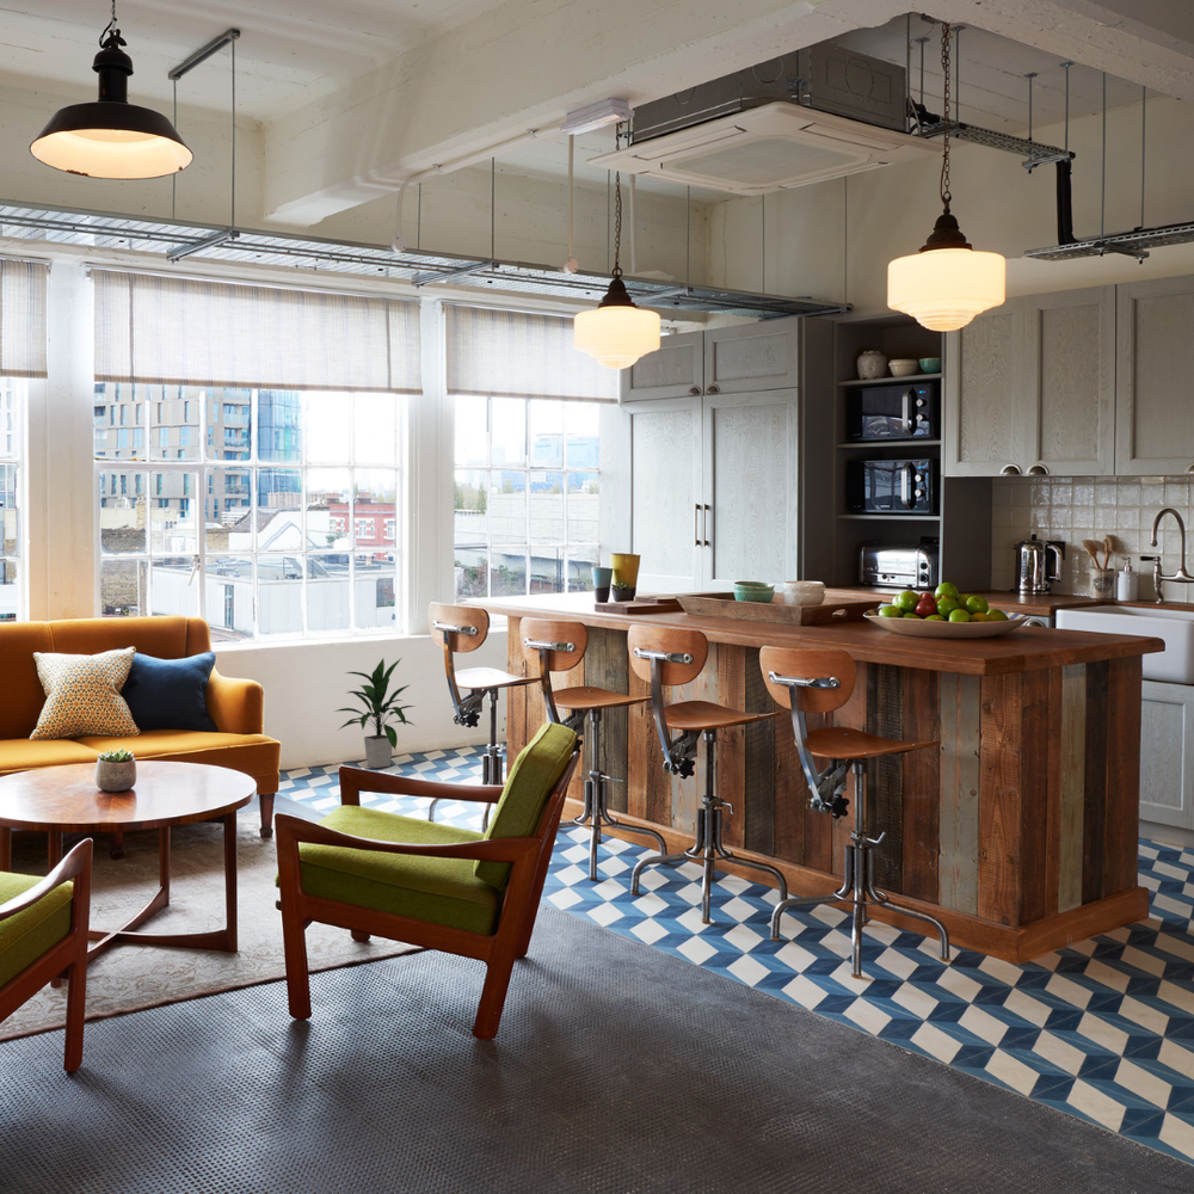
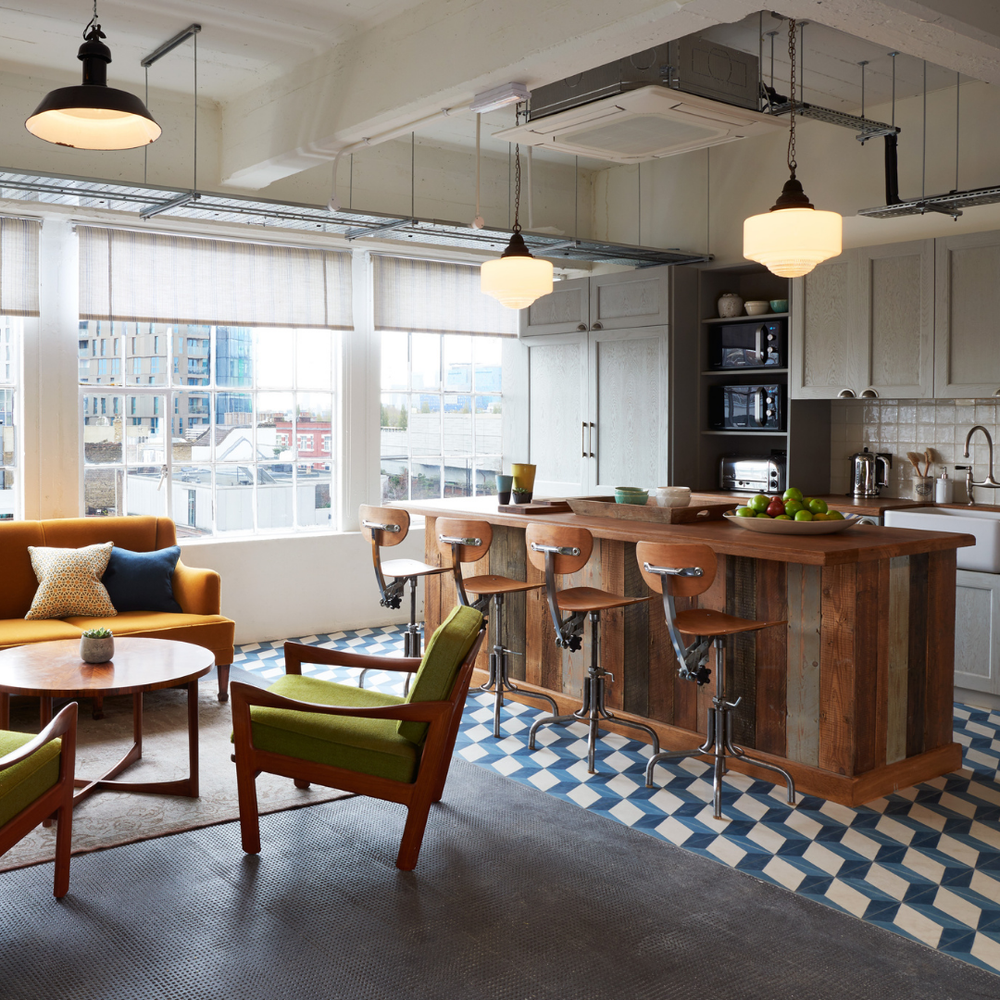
- indoor plant (377, 712)
